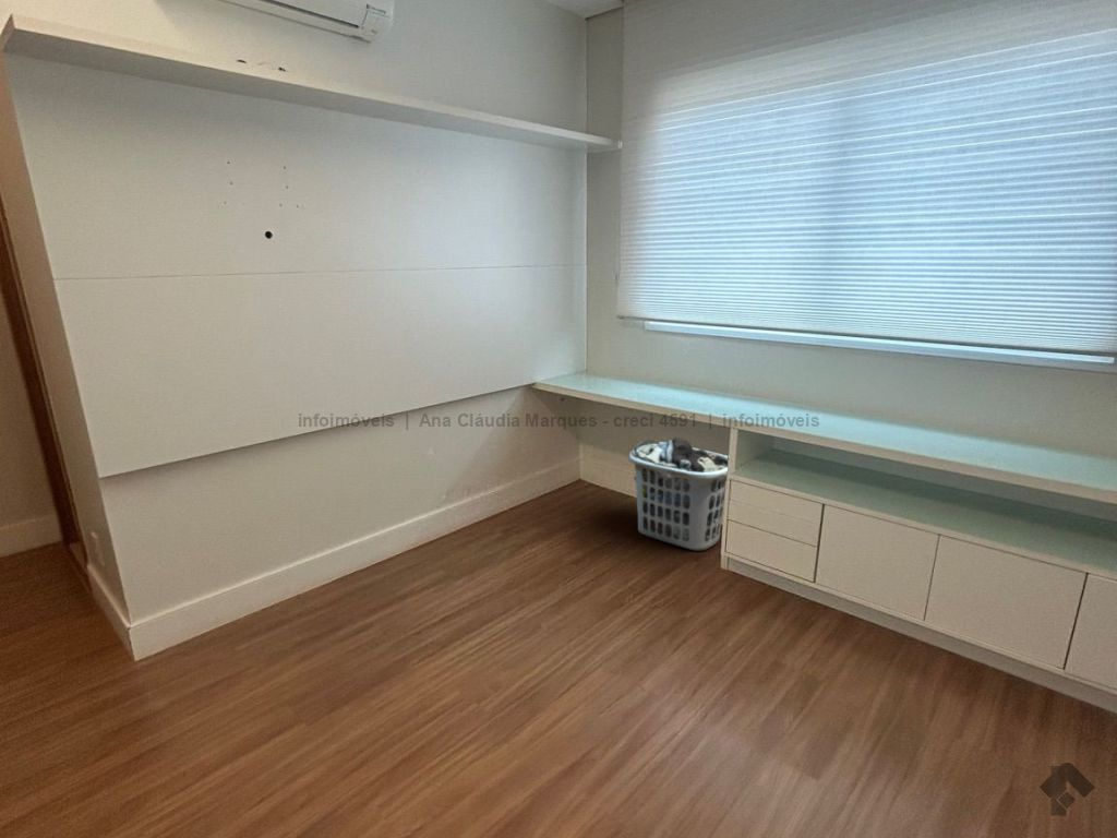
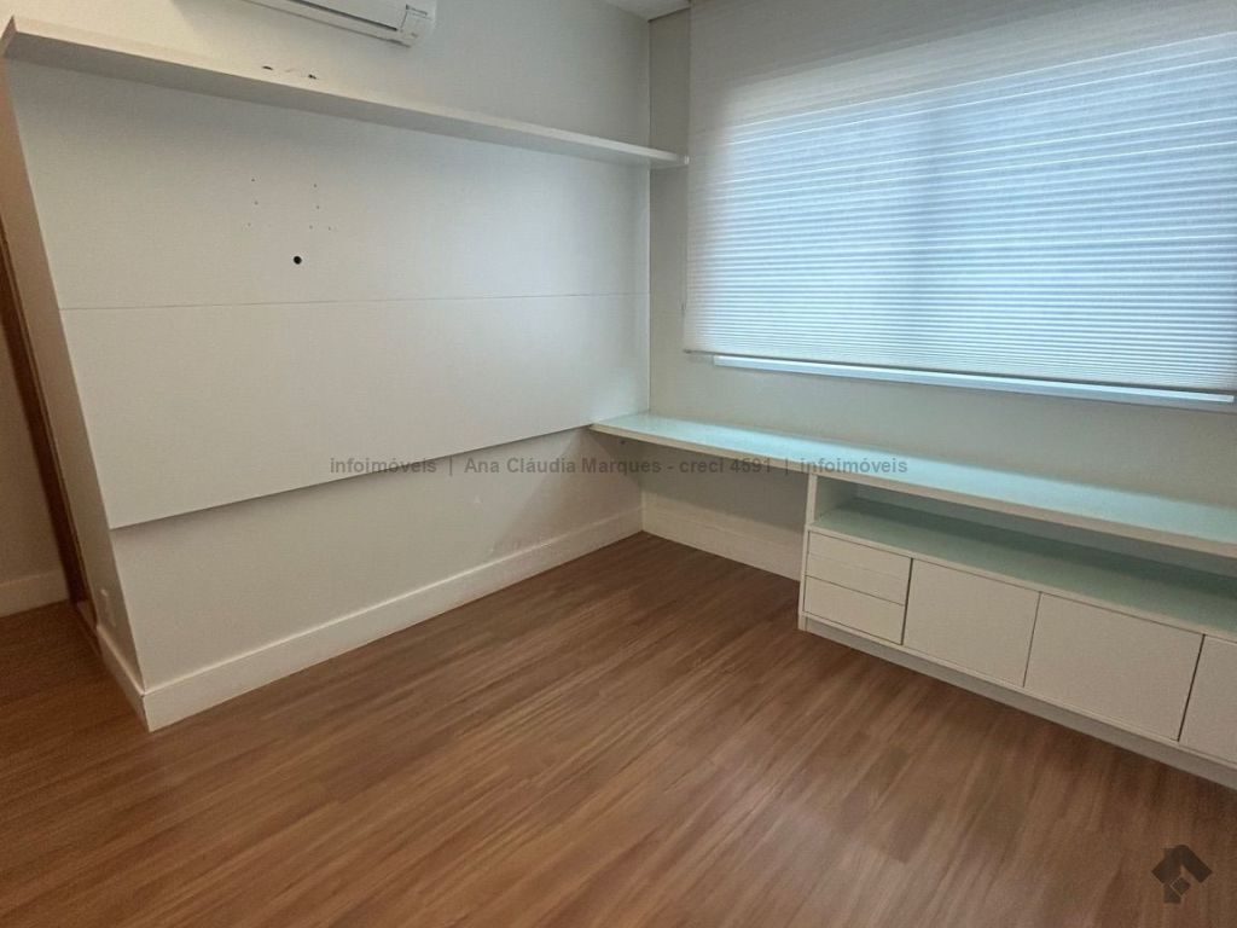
- clothes hamper (680, 489)
